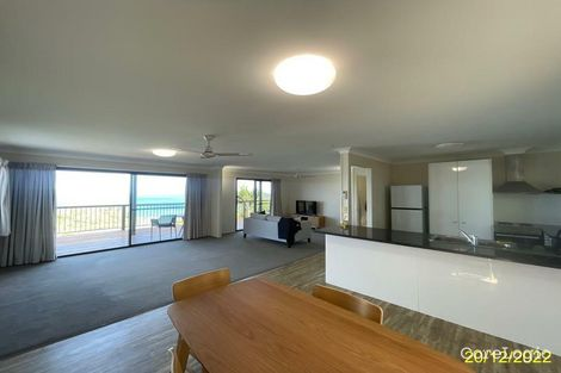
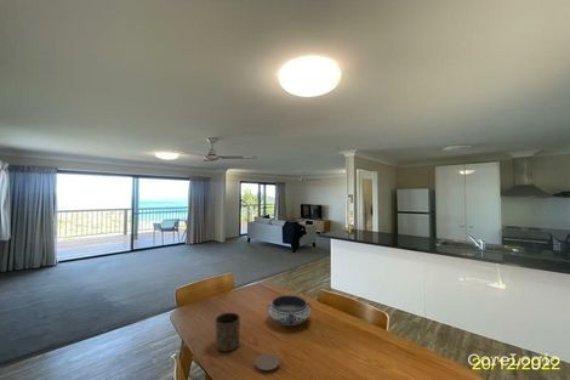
+ coaster (267, 363)
+ cup (227, 331)
+ bowl (289, 311)
